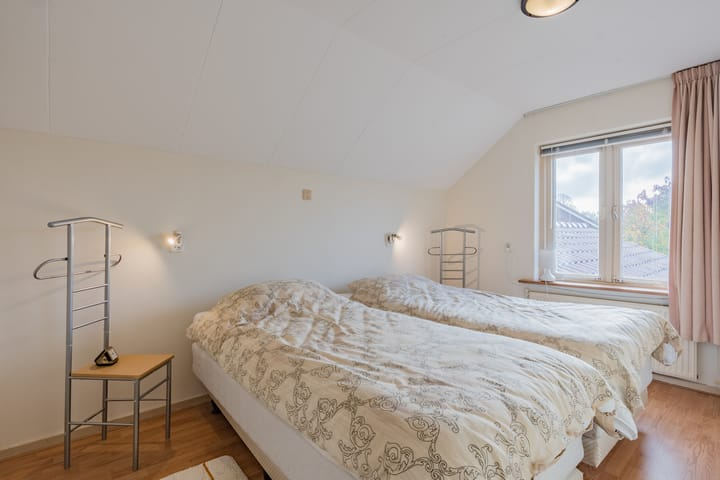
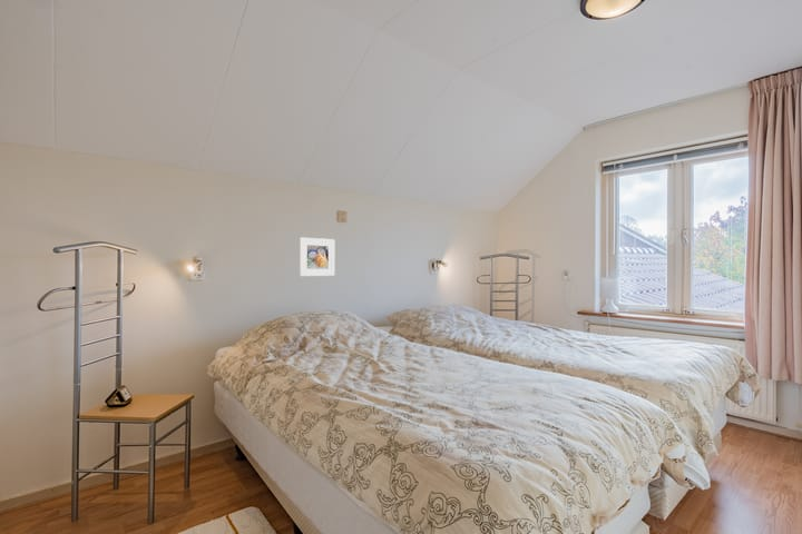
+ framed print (317, 257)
